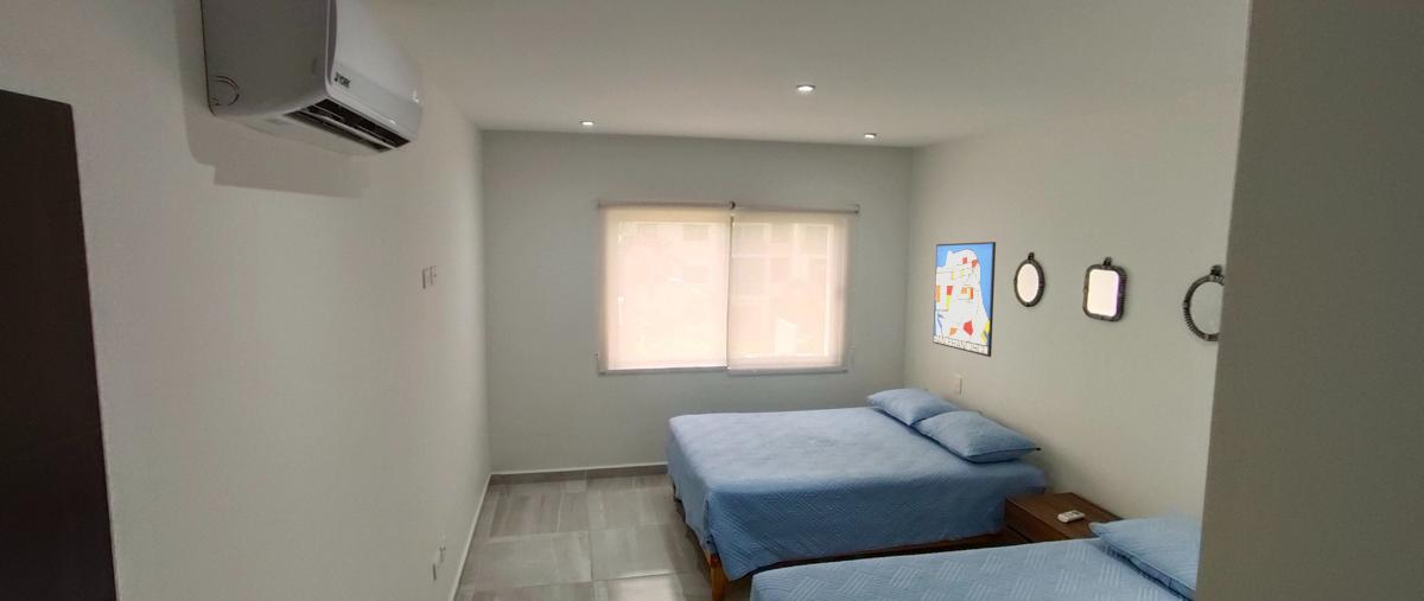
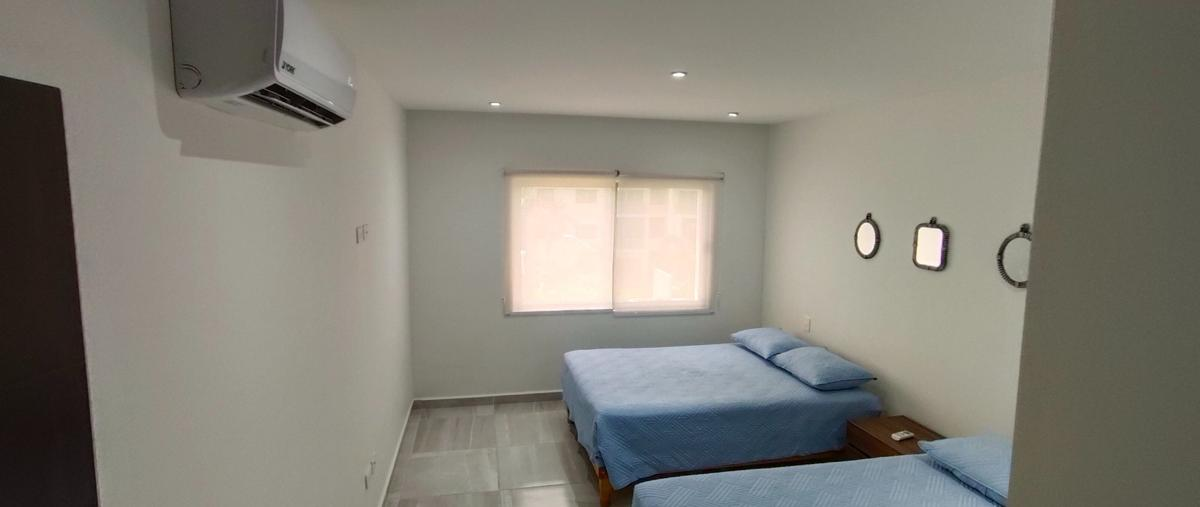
- wall art (961, 296)
